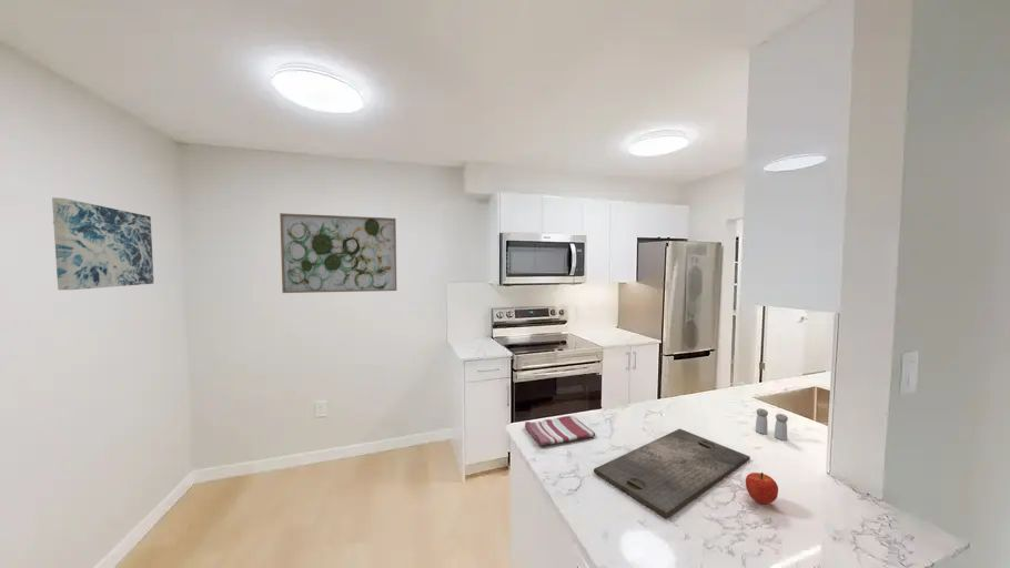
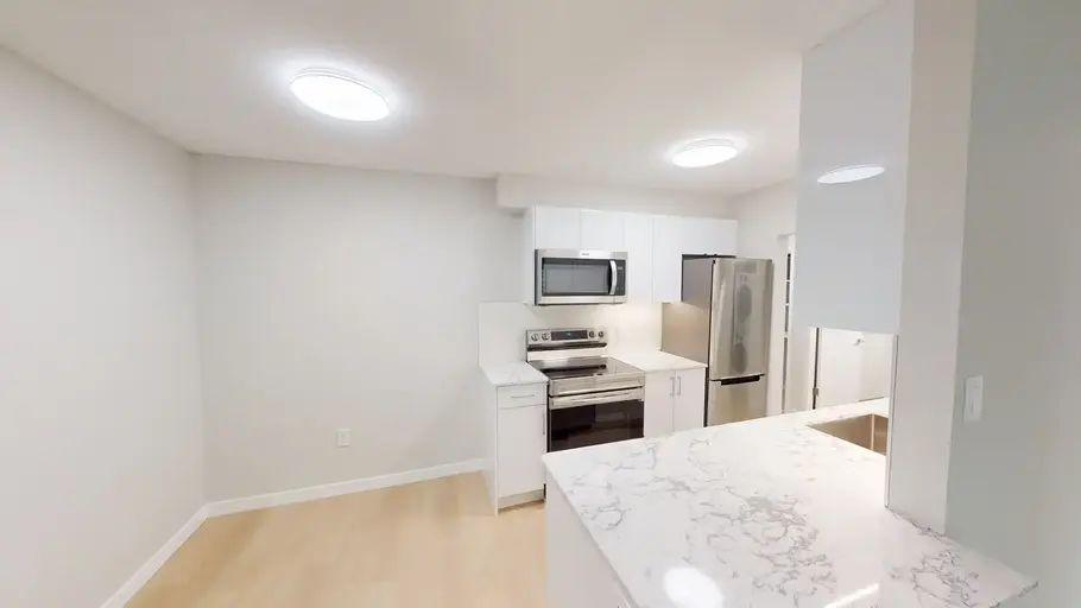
- salt and pepper shaker (775, 425)
- wall art (341, 254)
- dish towel (558, 429)
- fruit (761, 487)
- cutting board (674, 464)
- wall art (110, 247)
